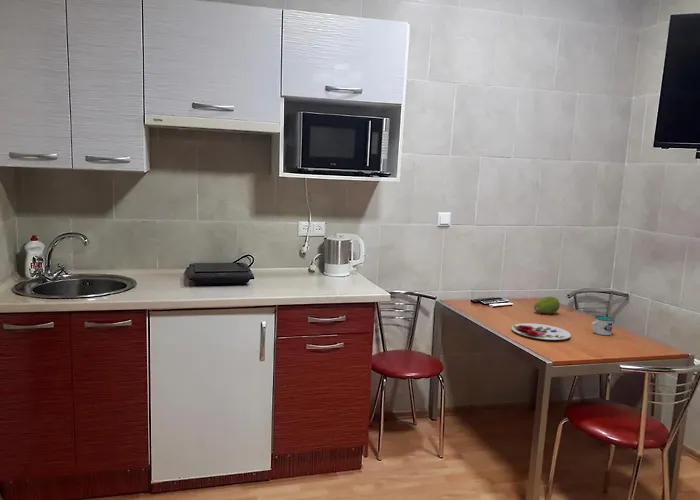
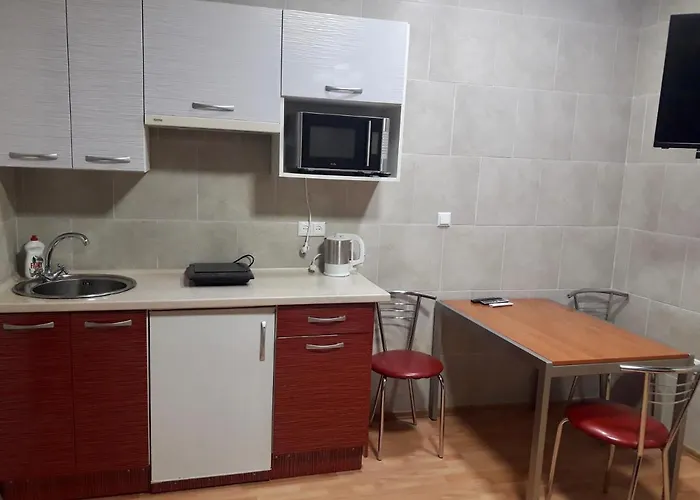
- mug (601, 325)
- plate (540, 330)
- fruit (547, 305)
